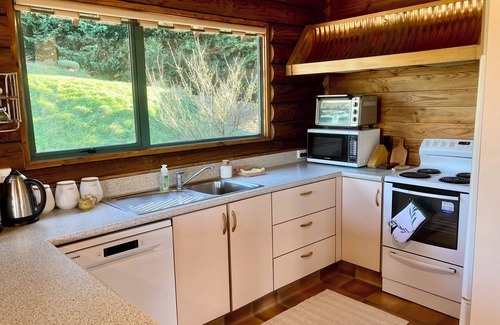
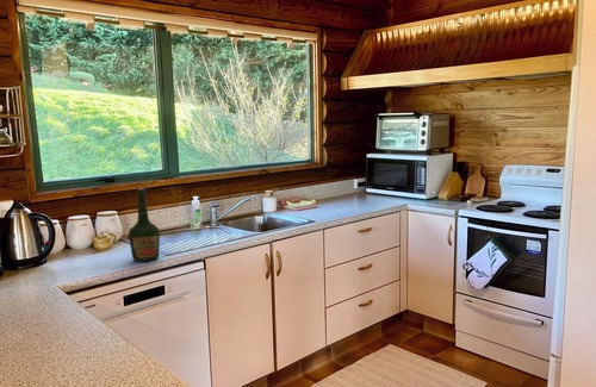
+ bottle (143, 224)
